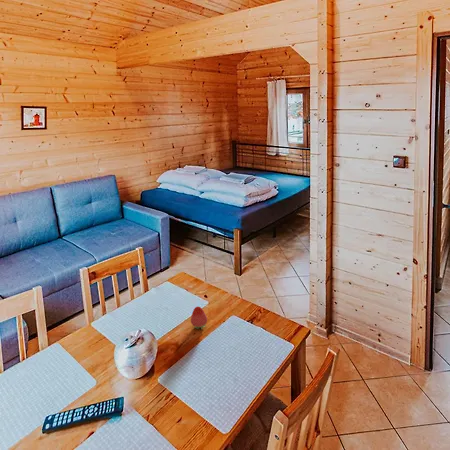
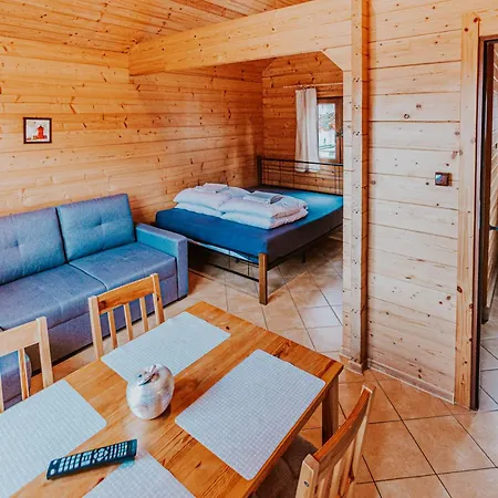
- fruit (198, 316)
